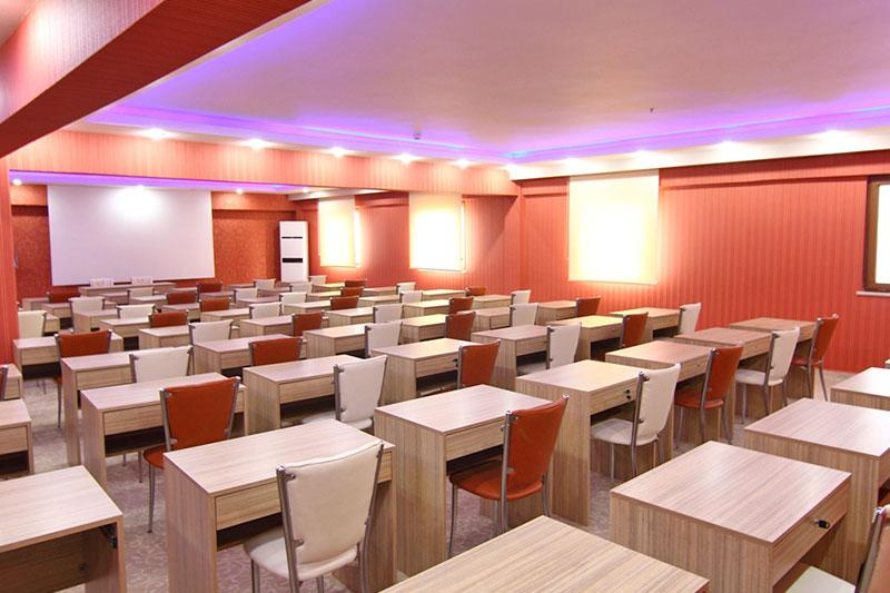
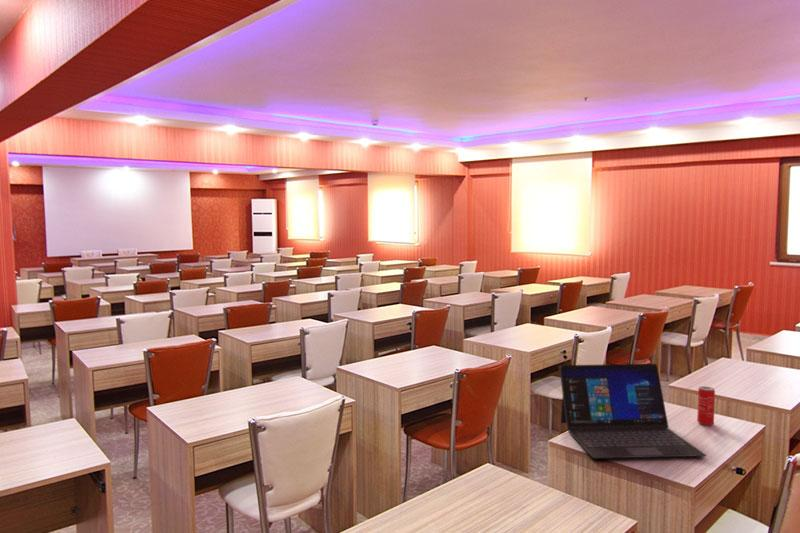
+ beverage can (706, 405)
+ laptop (627, 406)
